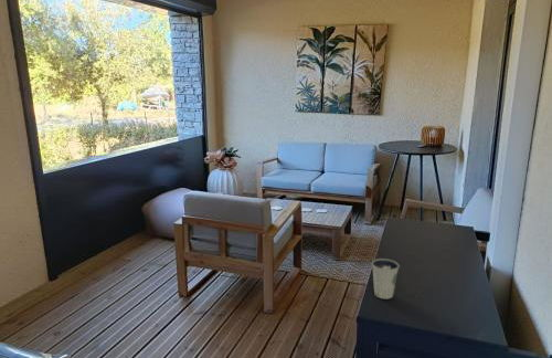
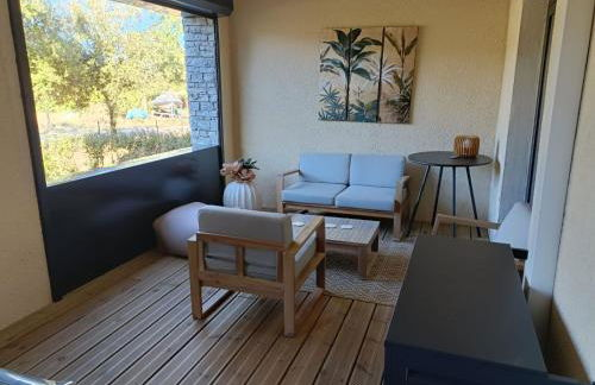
- dixie cup (384, 280)
